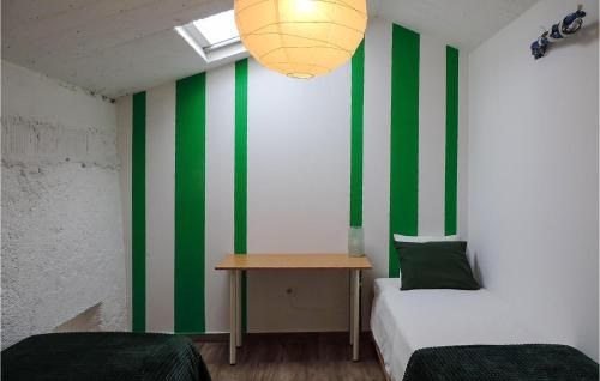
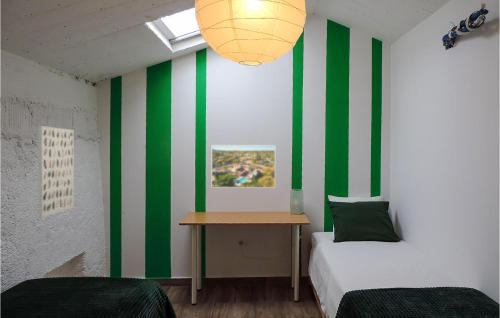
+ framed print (243, 166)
+ wall art (57, 170)
